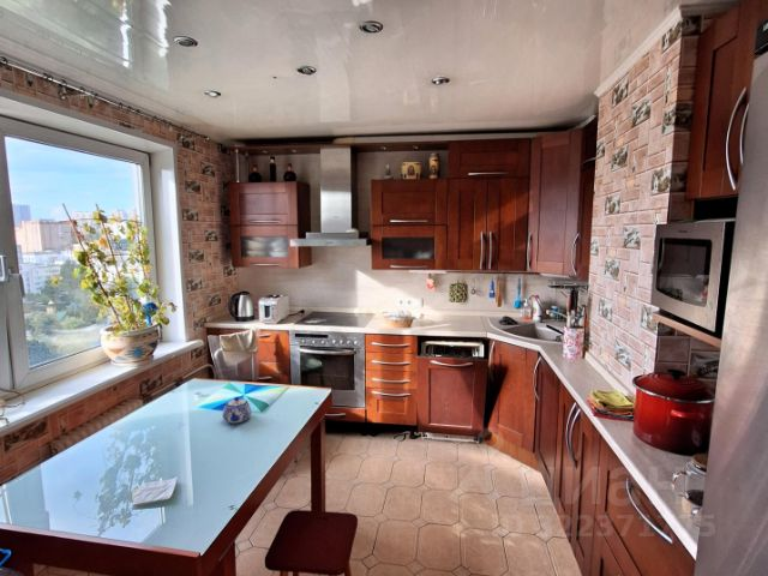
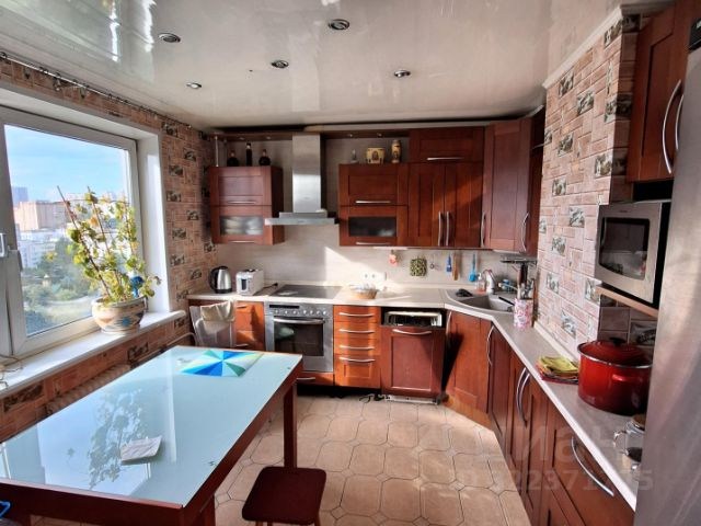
- teapot (236, 409)
